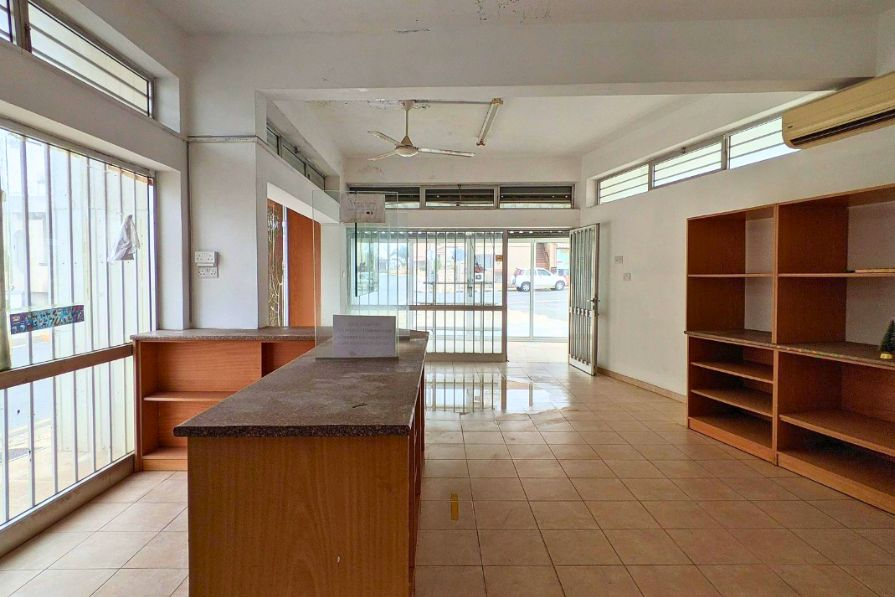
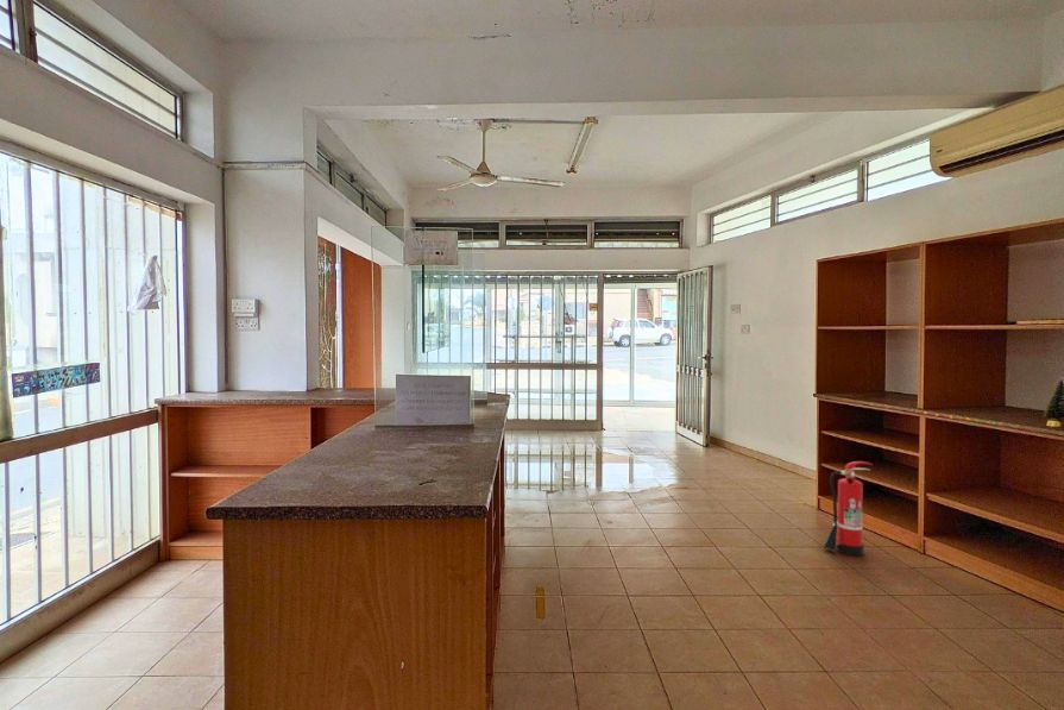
+ fire extinguisher (848, 505)
